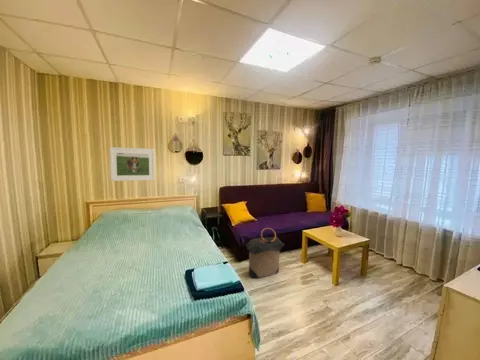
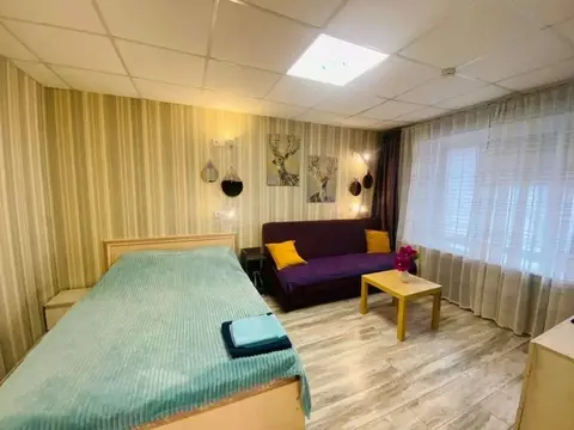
- laundry hamper (264, 252)
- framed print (133, 164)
